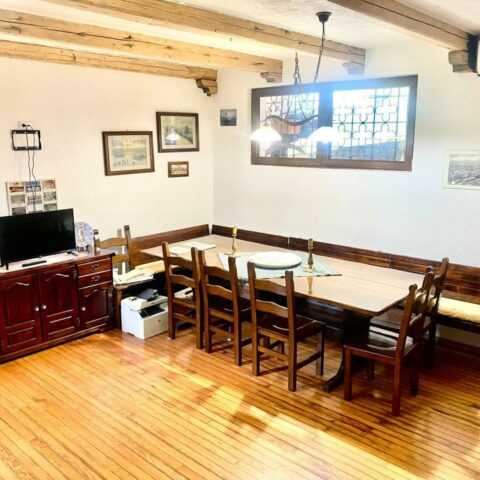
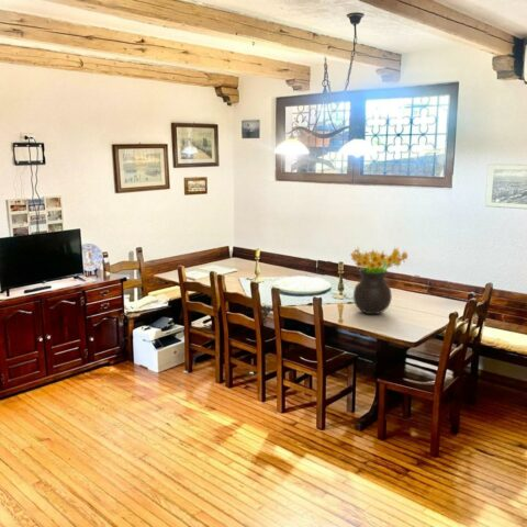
+ flower arrangement (378, 280)
